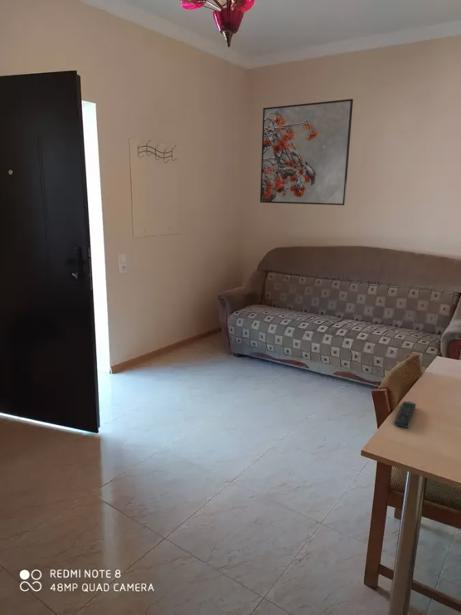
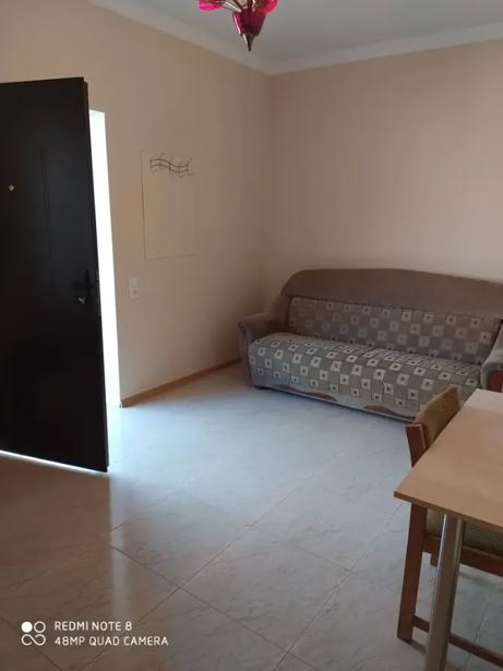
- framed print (302, 155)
- remote control (405, 412)
